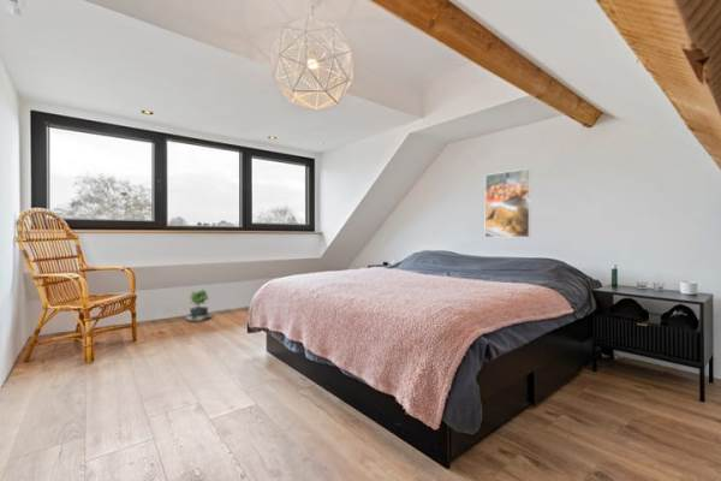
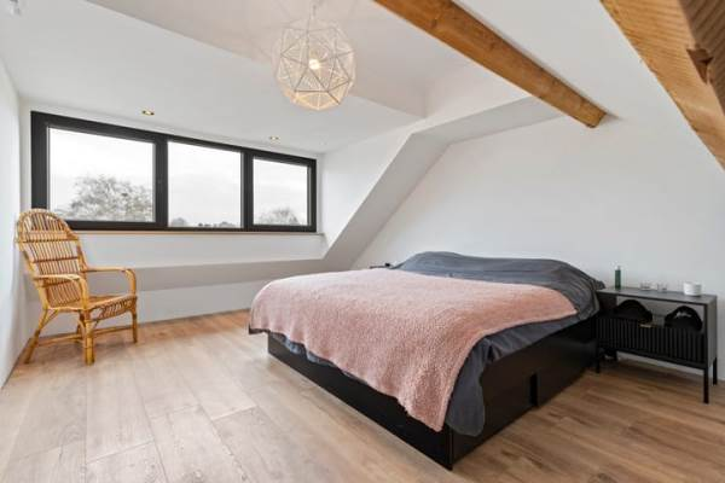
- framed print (506, 204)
- potted plant (198, 303)
